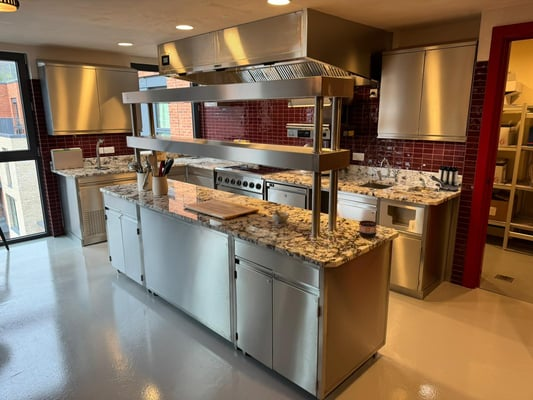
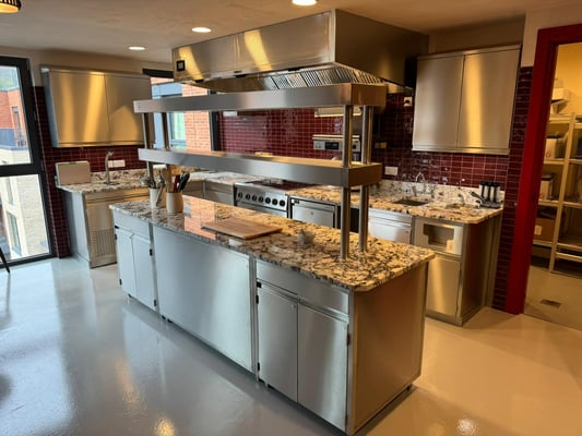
- cup (367, 228)
